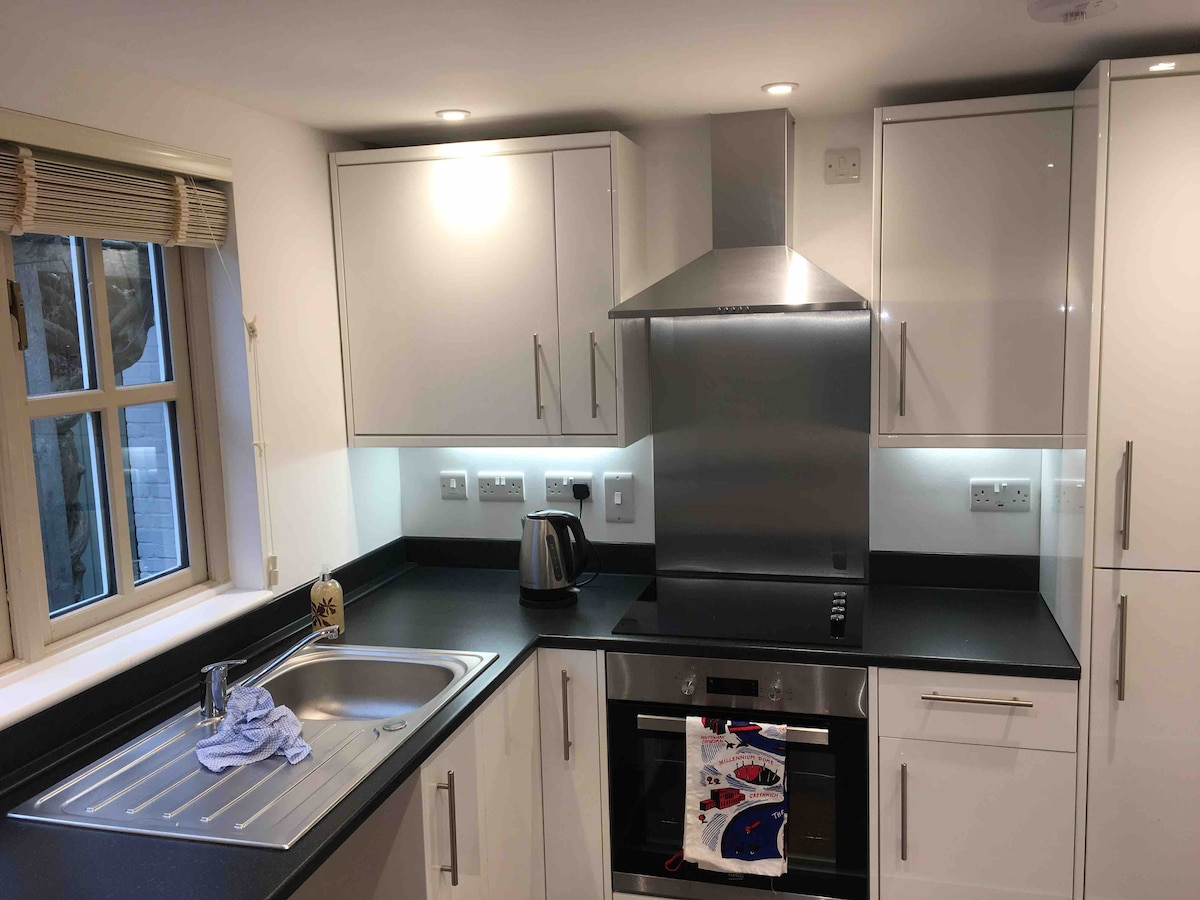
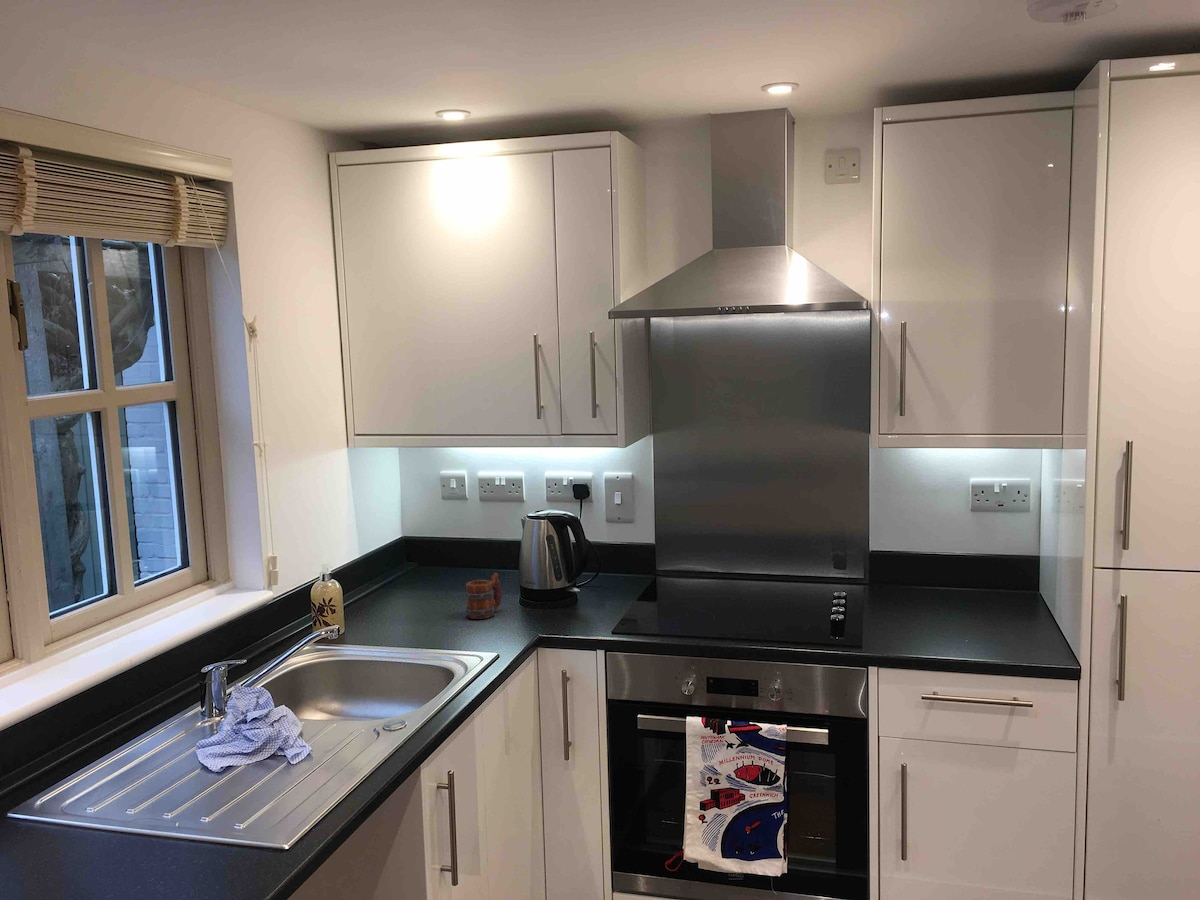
+ mug (484, 594)
